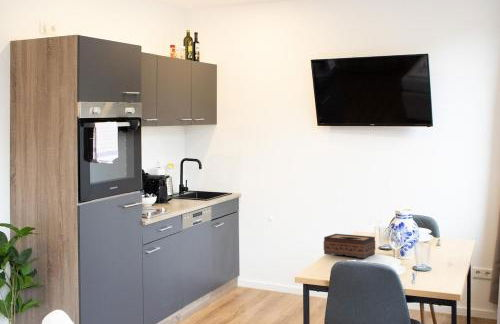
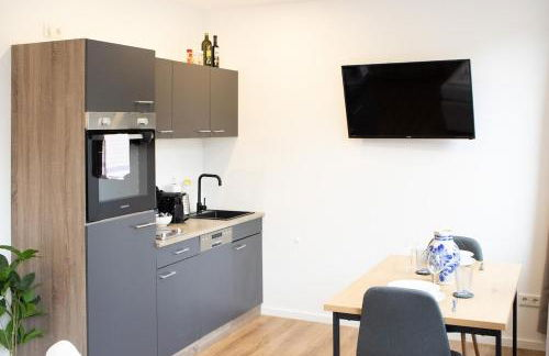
- tissue box (349, 245)
